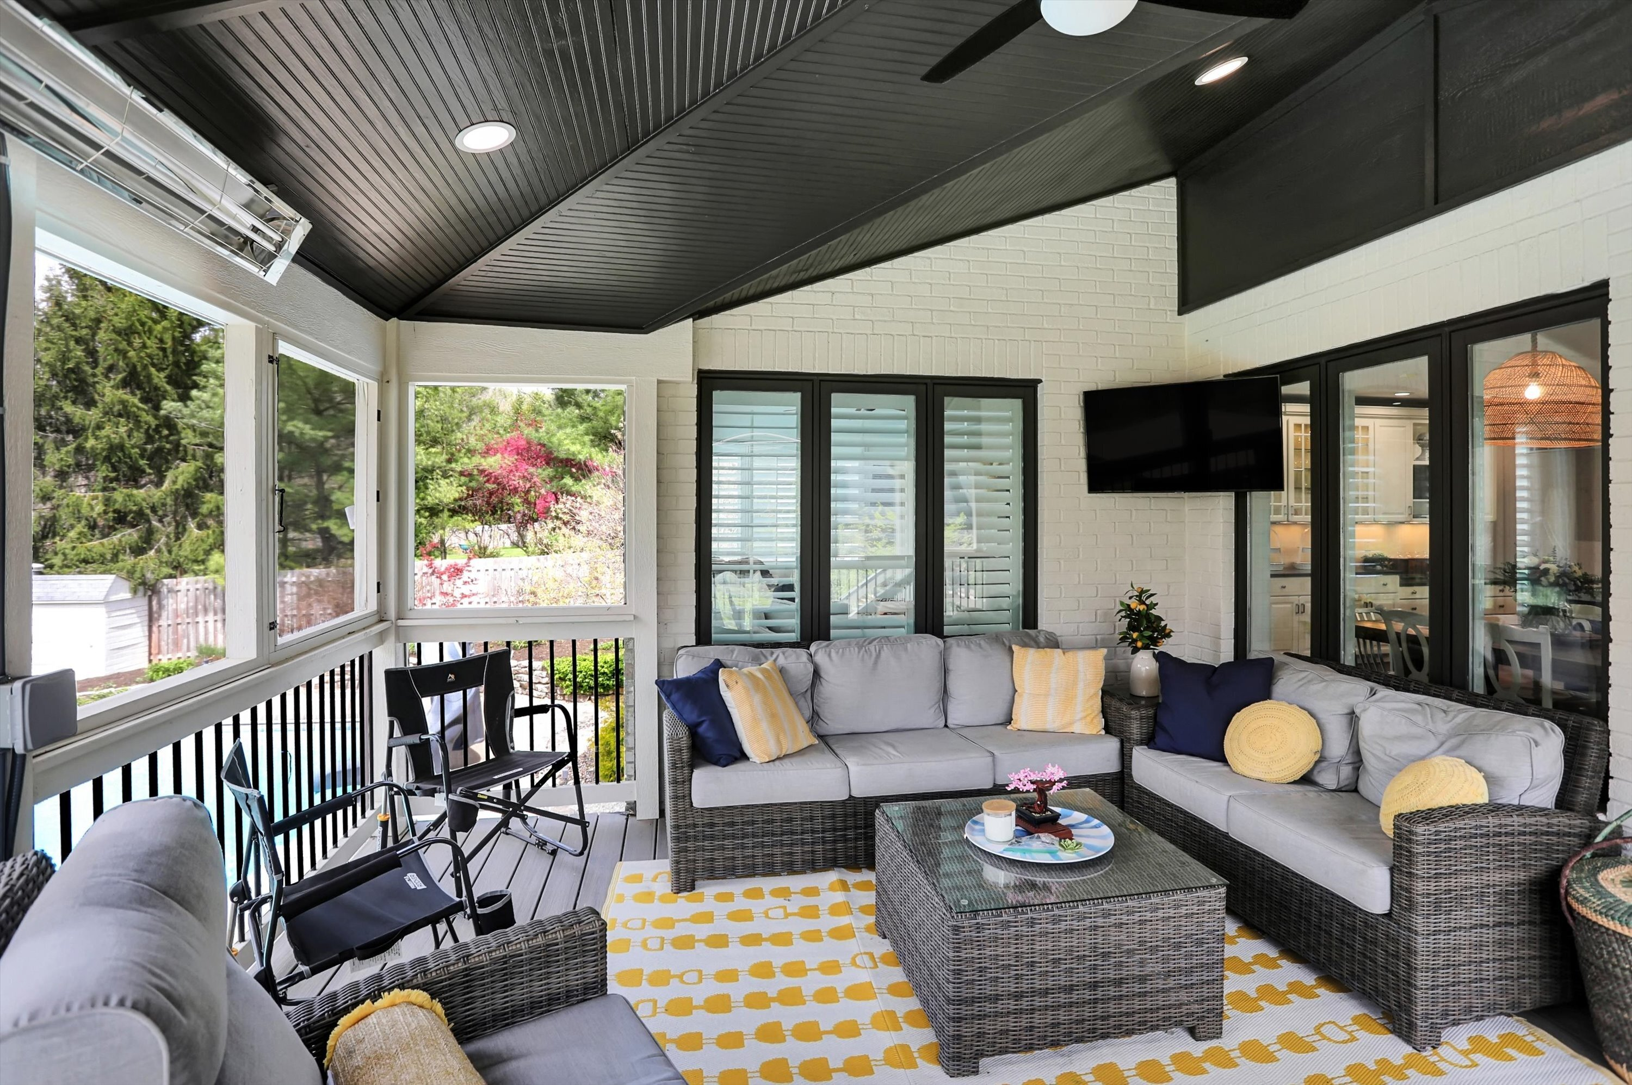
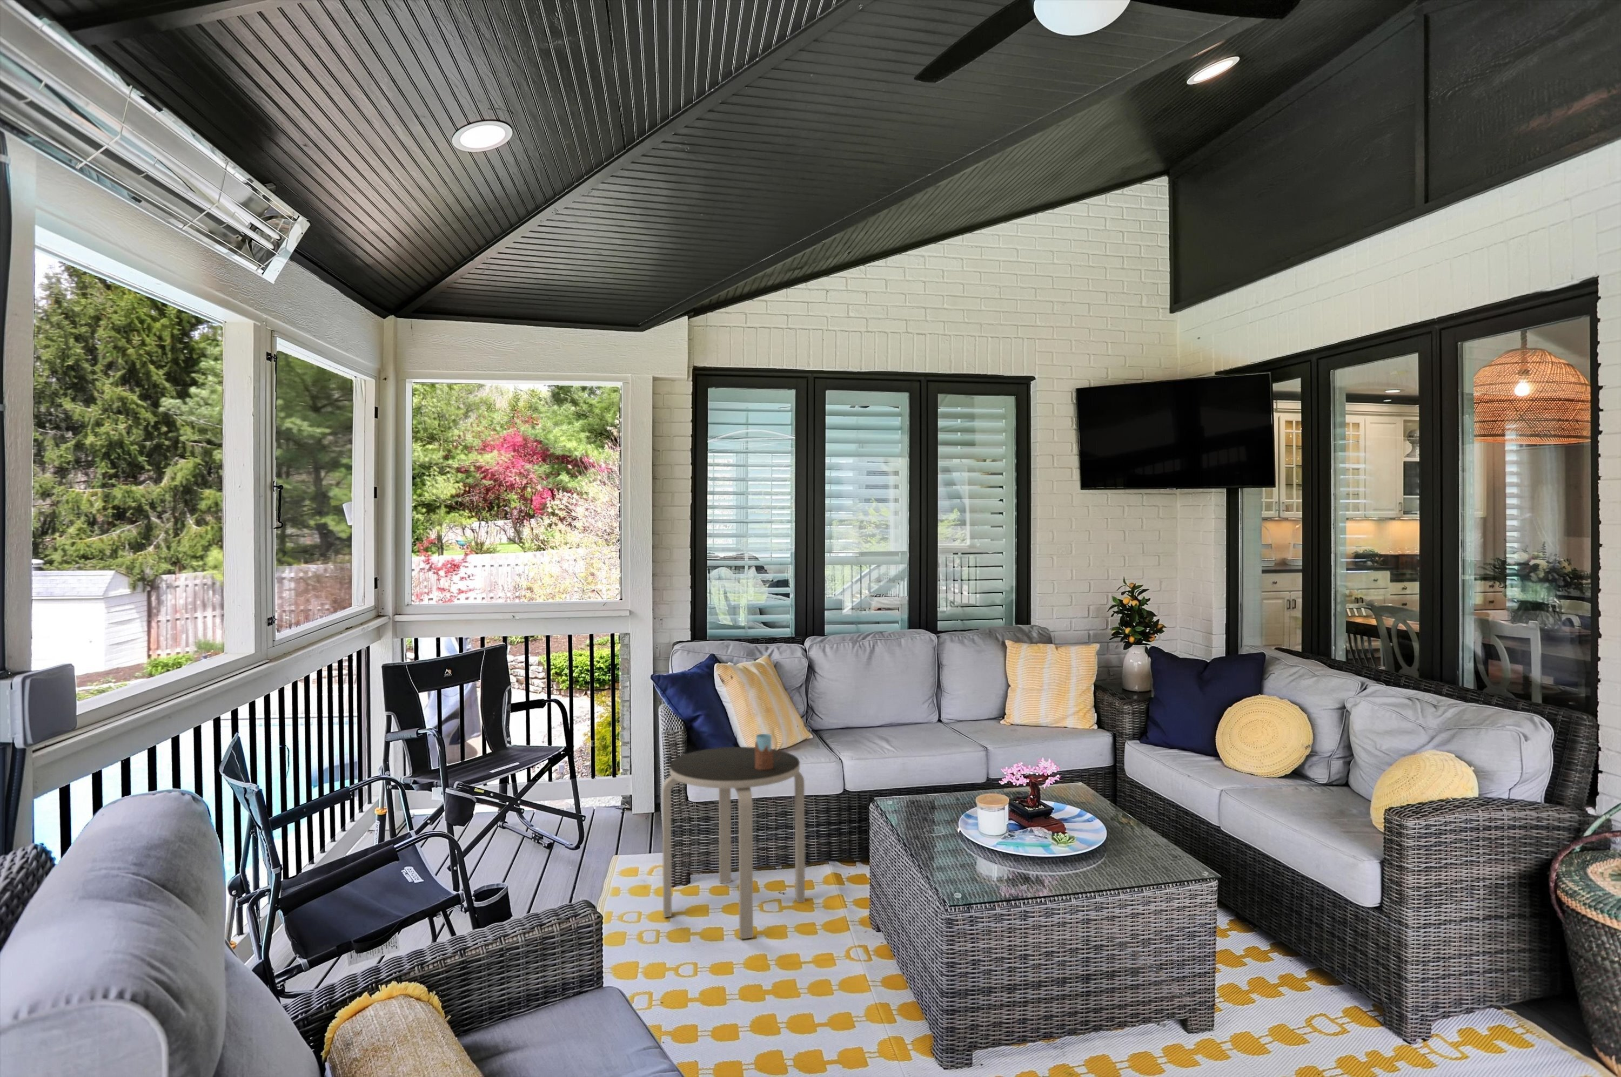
+ side table (730, 834)
+ drinking glass (768, 750)
